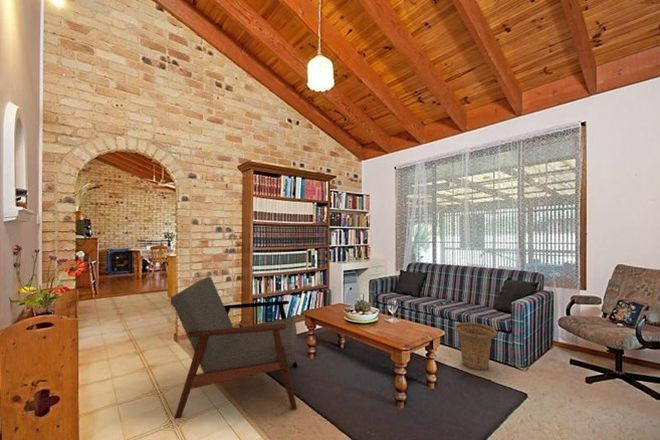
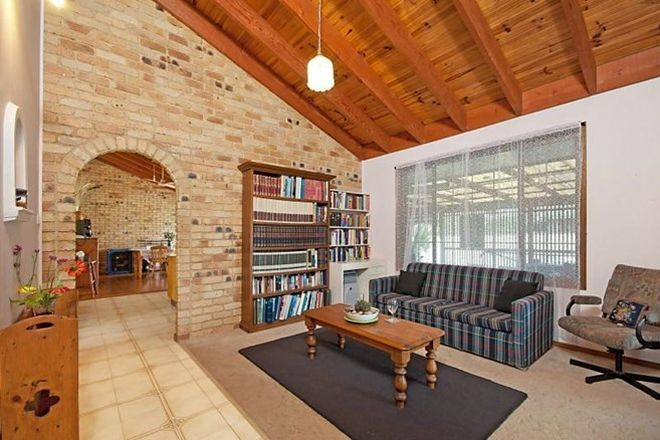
- armchair (242, 335)
- basket (475, 346)
